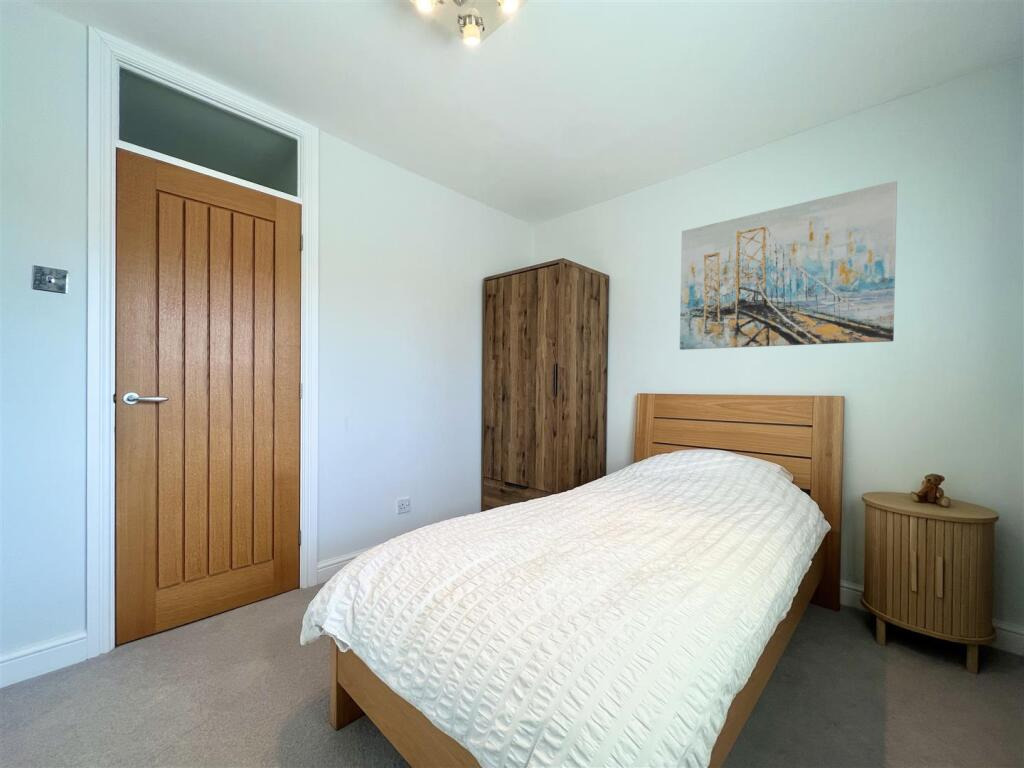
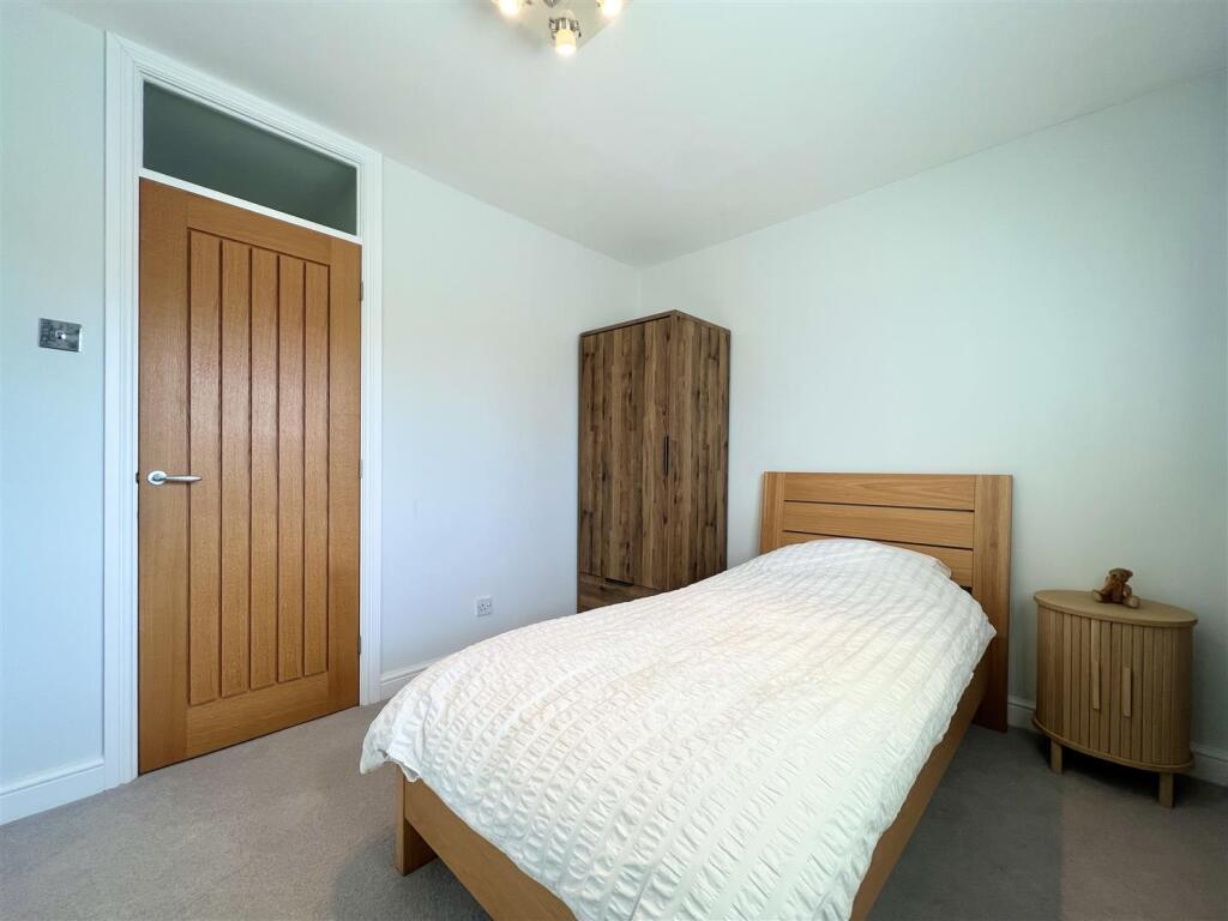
- wall art (772, 278)
